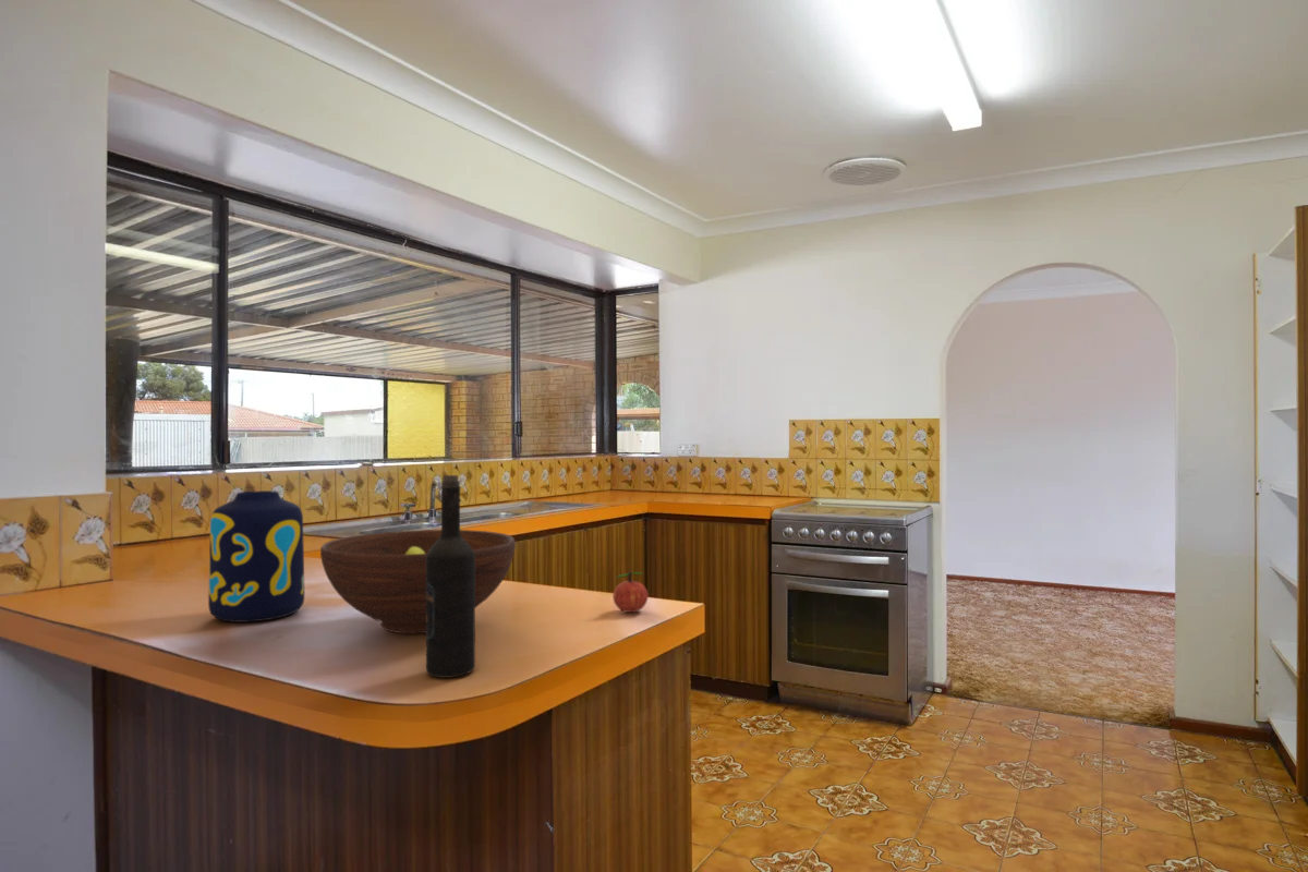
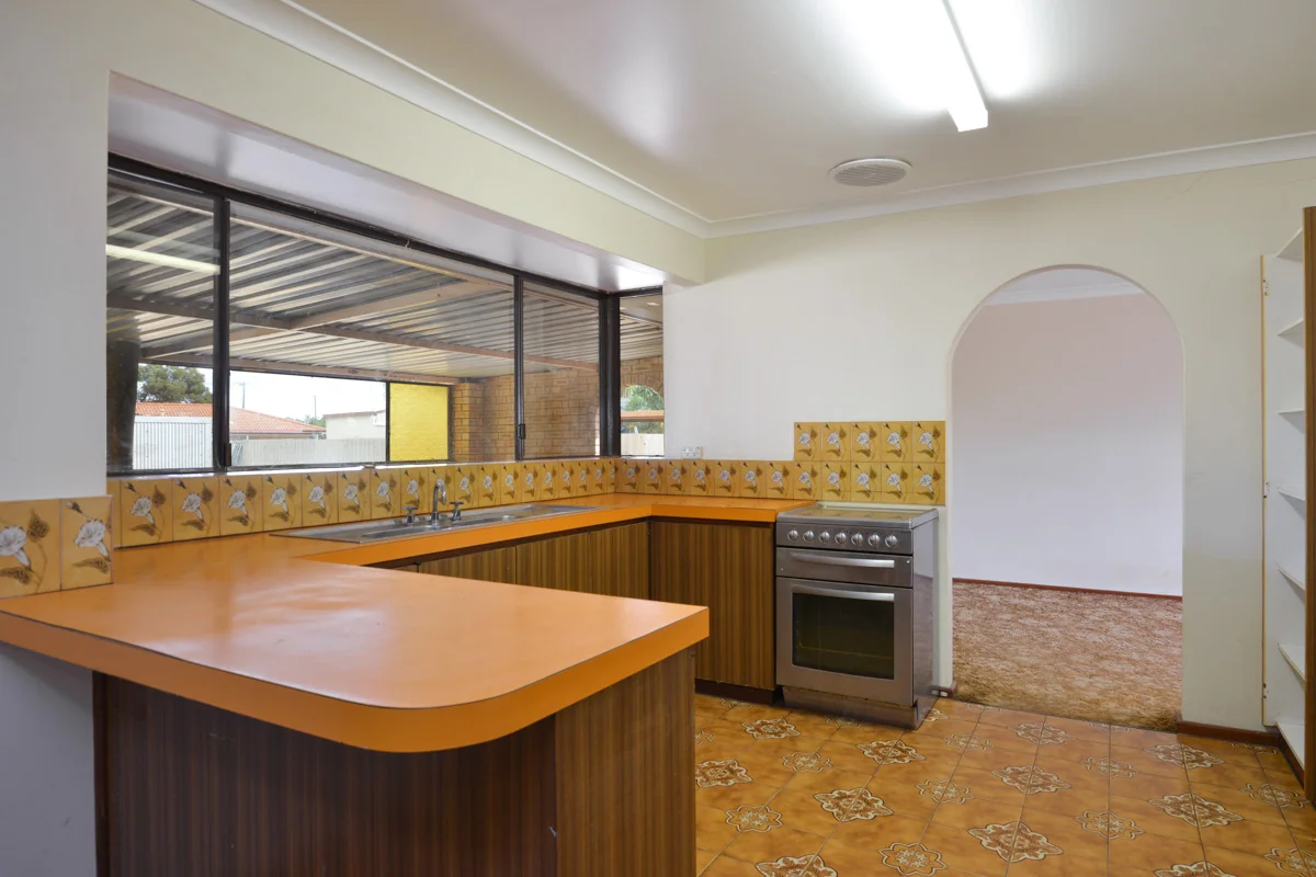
- fruit bowl (421, 583)
- apple (630, 591)
- wine bottle (450, 573)
- vase (257, 553)
